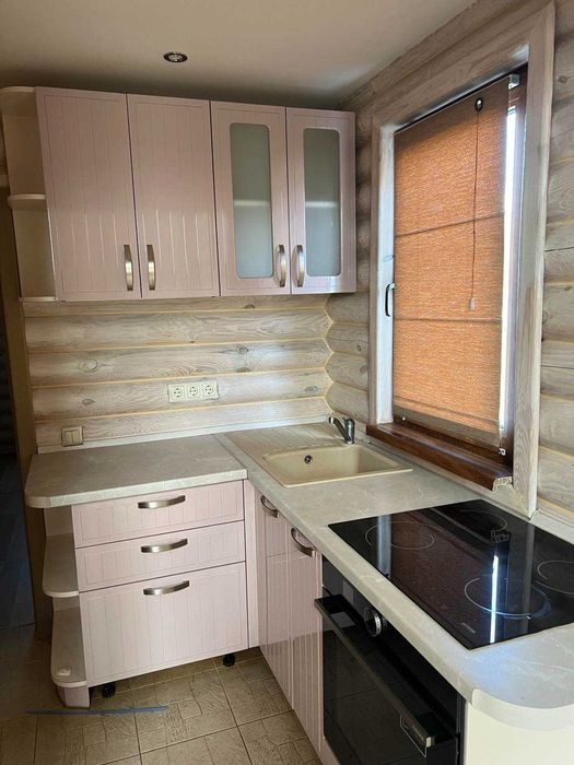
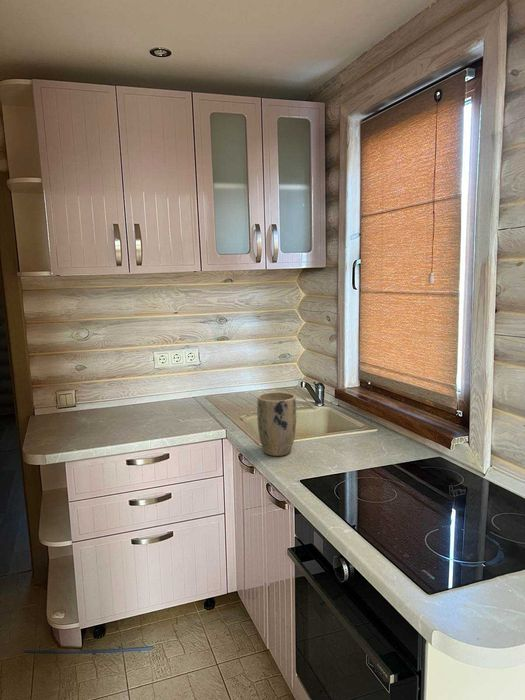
+ plant pot (276, 424)
